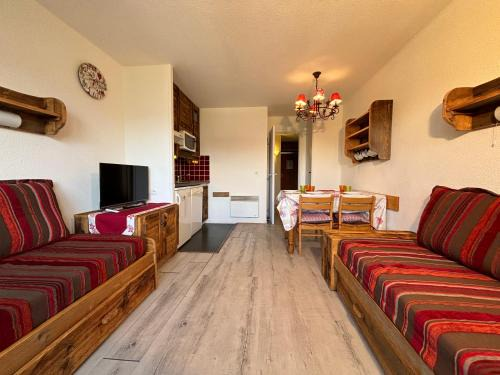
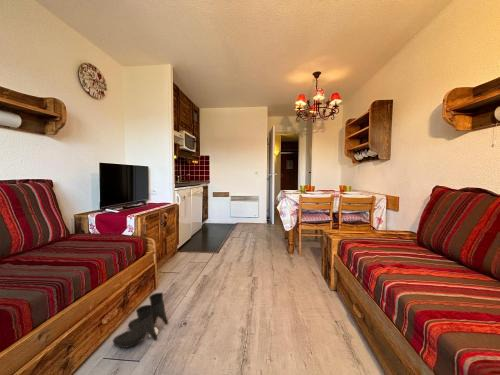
+ boots (141, 316)
